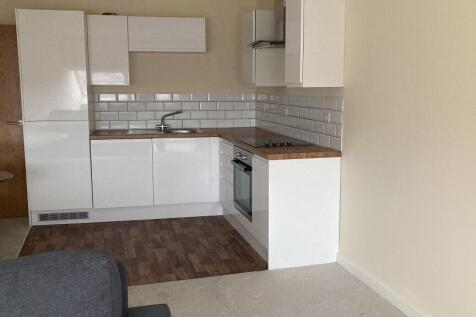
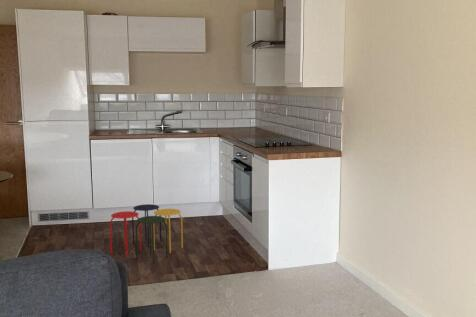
+ stool (146, 231)
